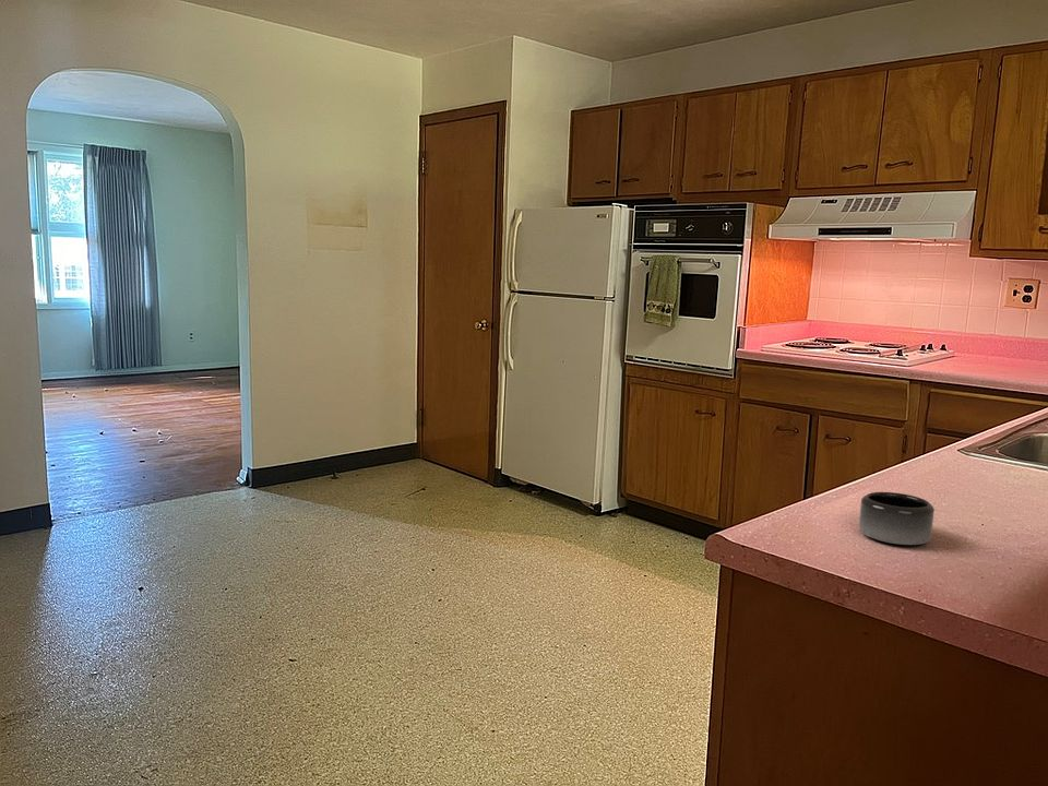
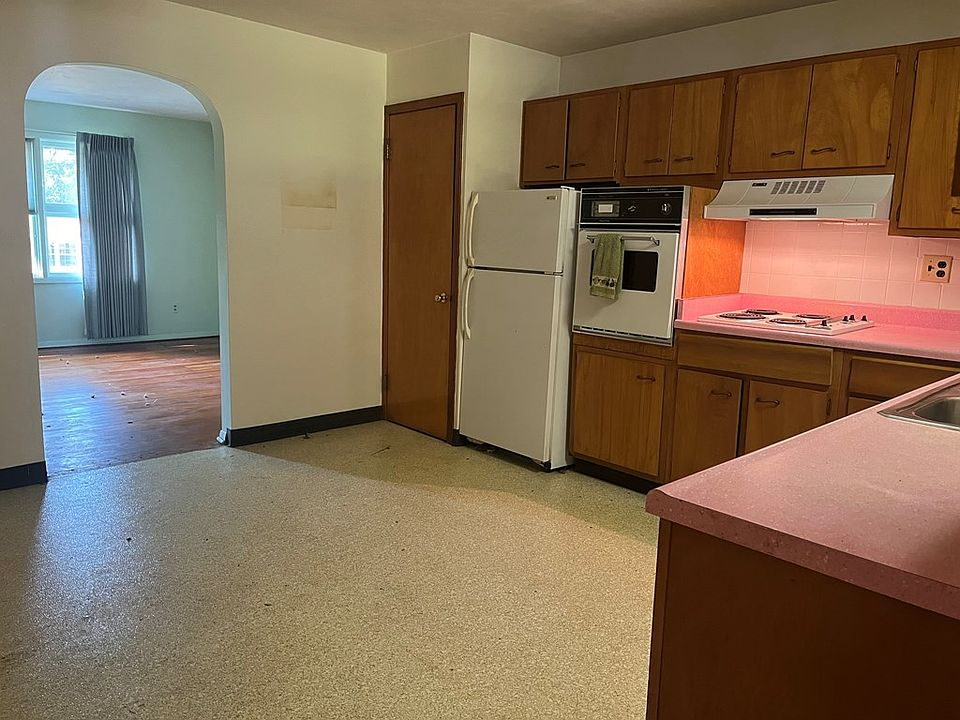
- mug (897, 515)
